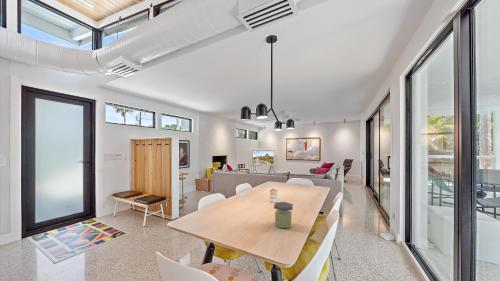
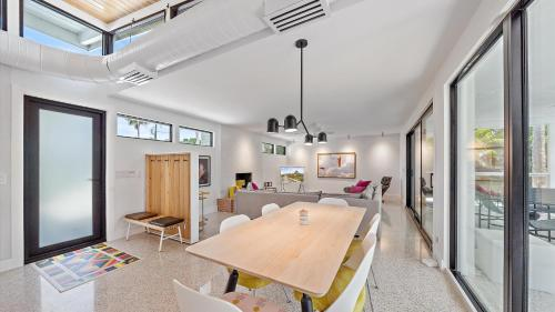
- jar (283, 214)
